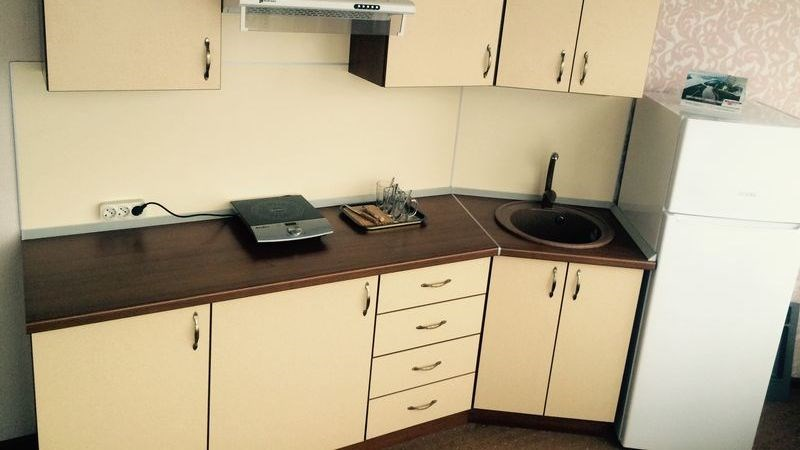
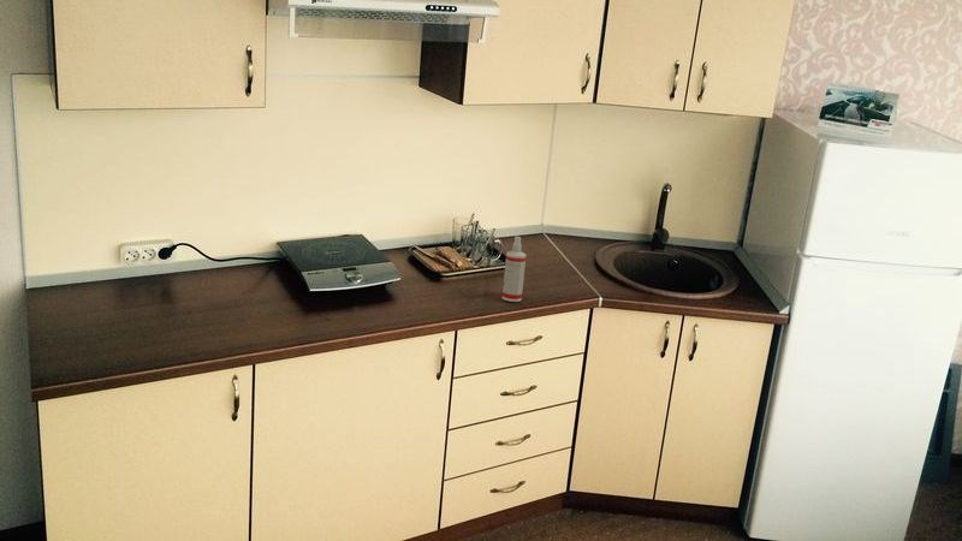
+ spray bottle (515, 267)
